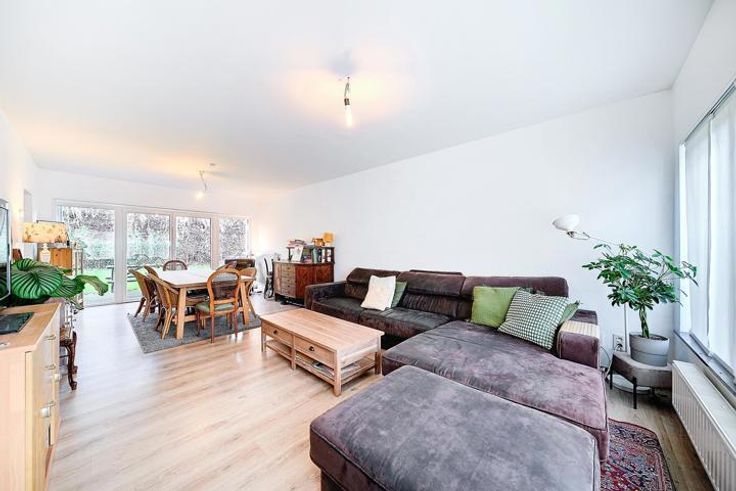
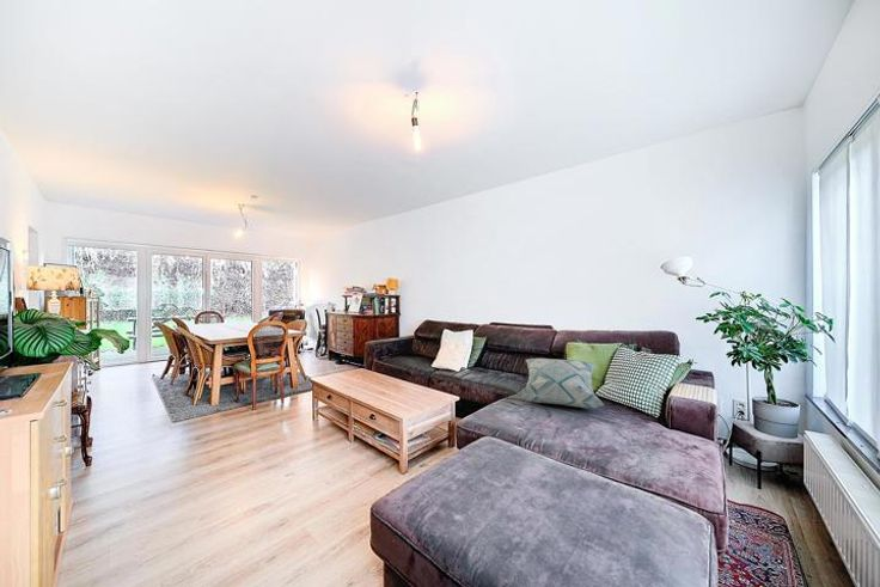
+ decorative pillow (558, 380)
